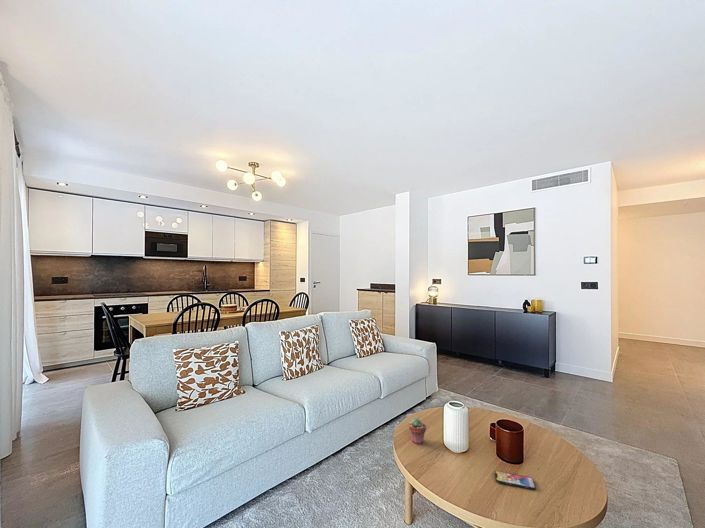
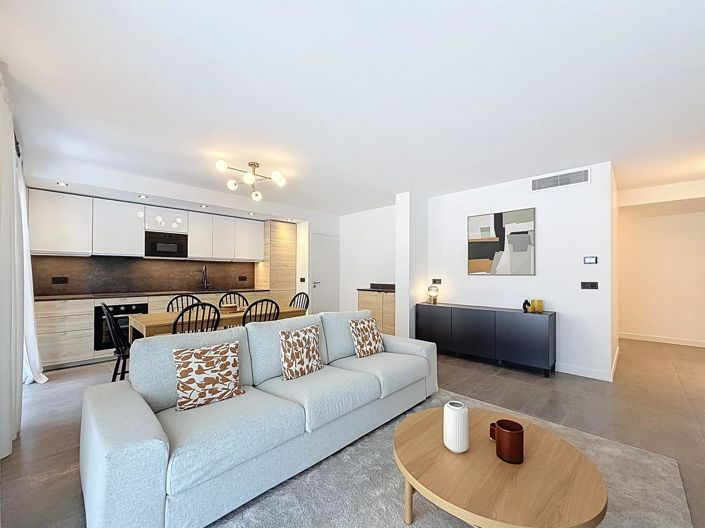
- potted succulent (417, 429)
- smartphone (514, 479)
